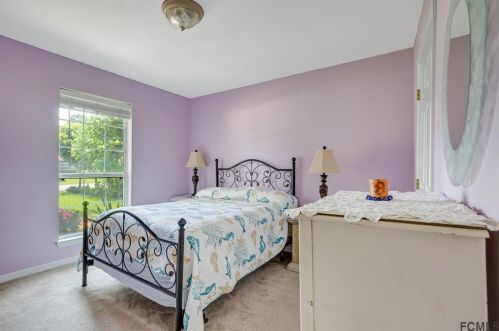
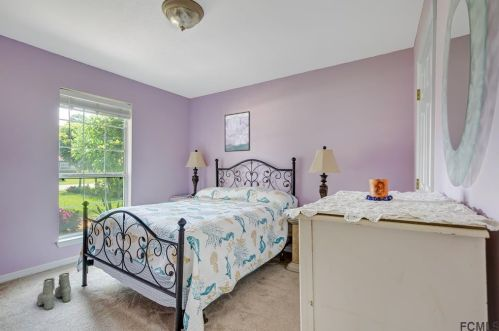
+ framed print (236, 132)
+ boots (54, 288)
